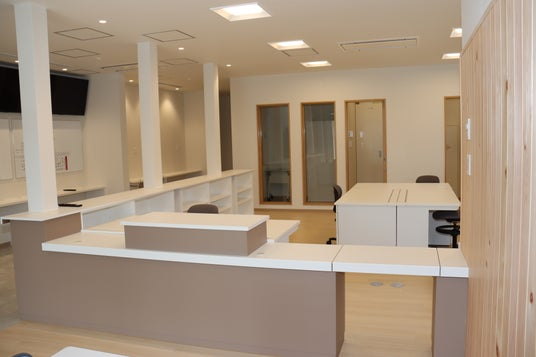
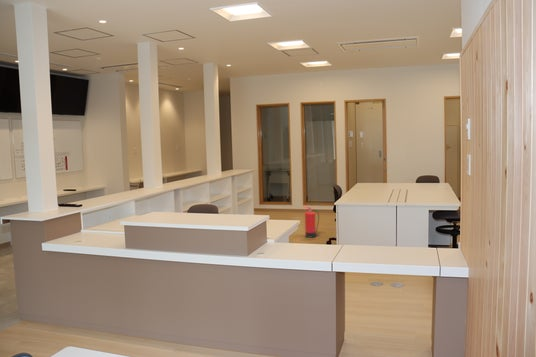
+ fire extinguisher (311, 221)
